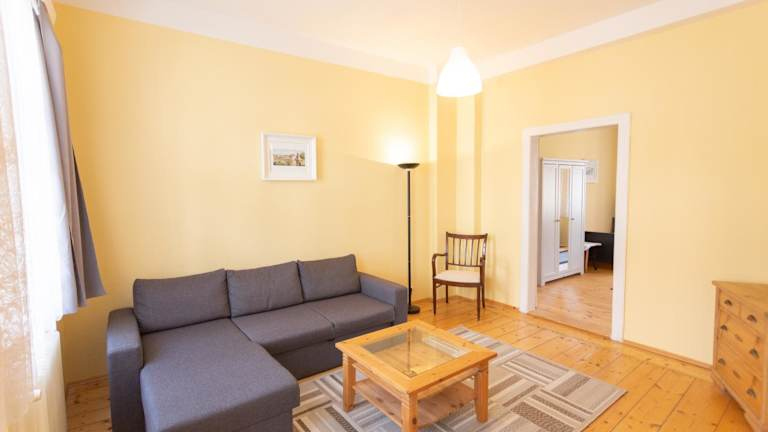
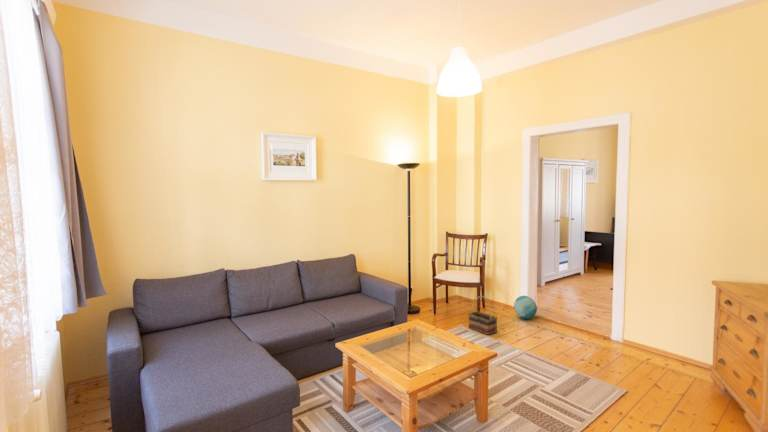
+ ball (525, 307)
+ basket (482, 313)
